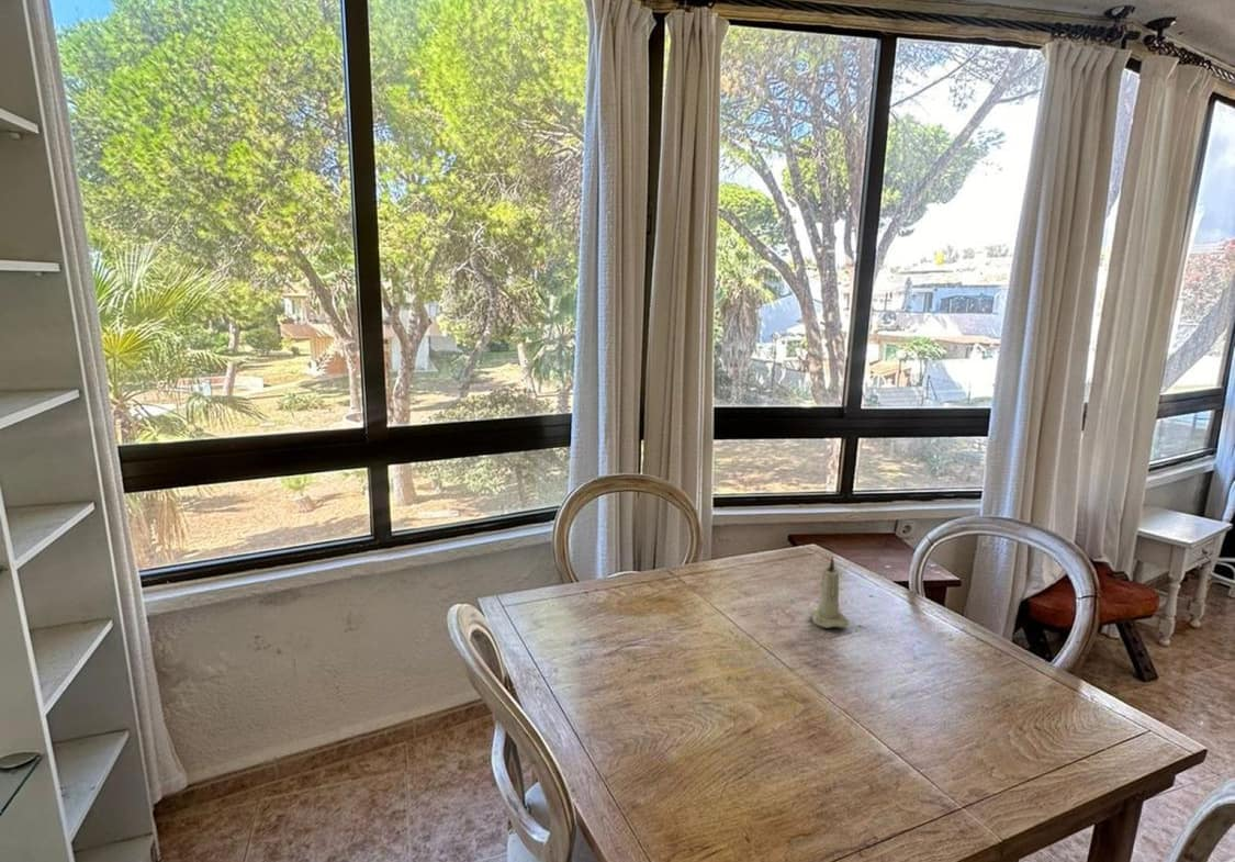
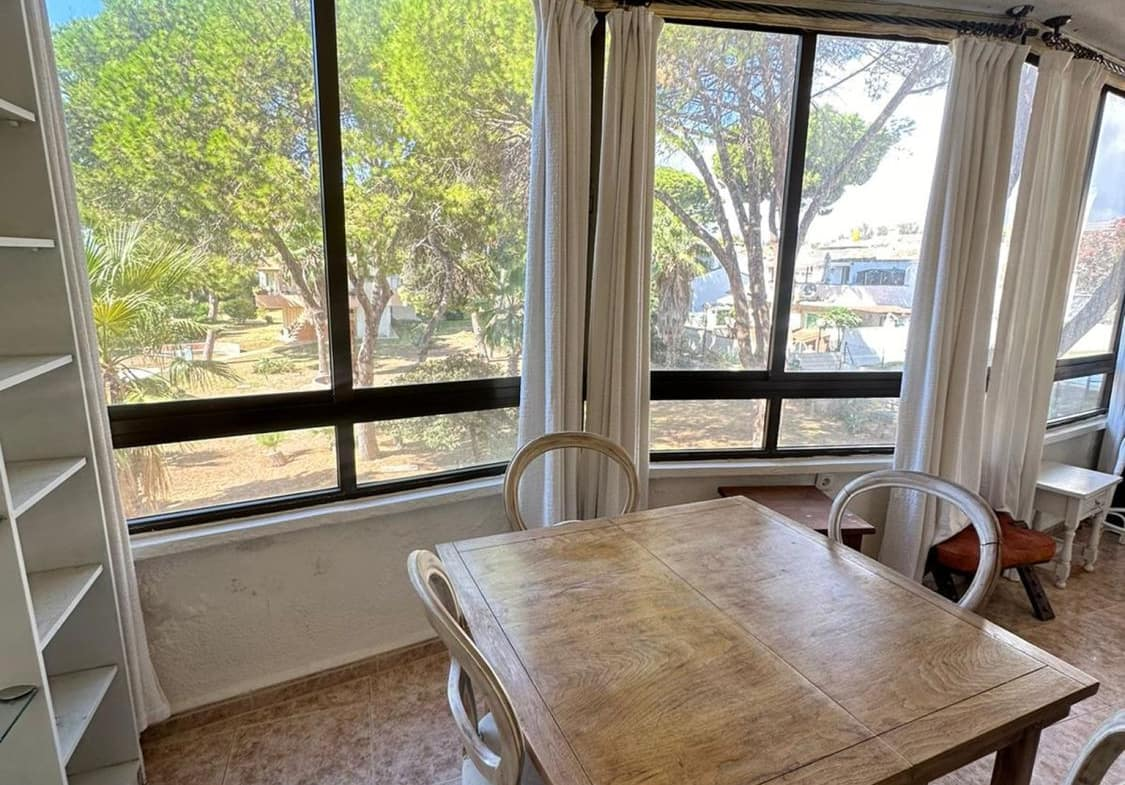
- candle (829, 587)
